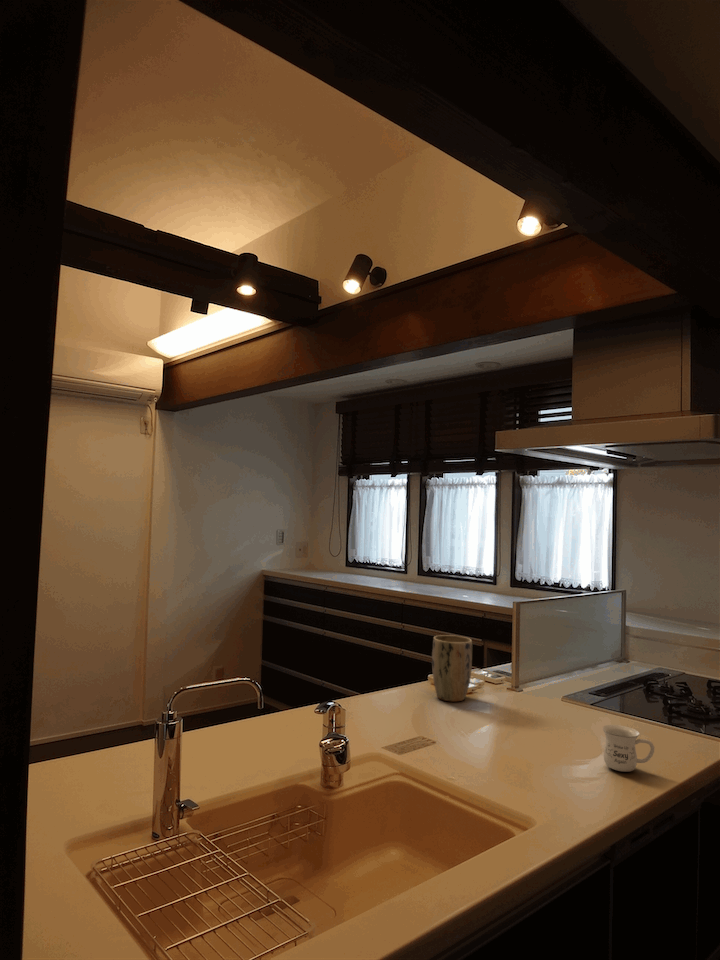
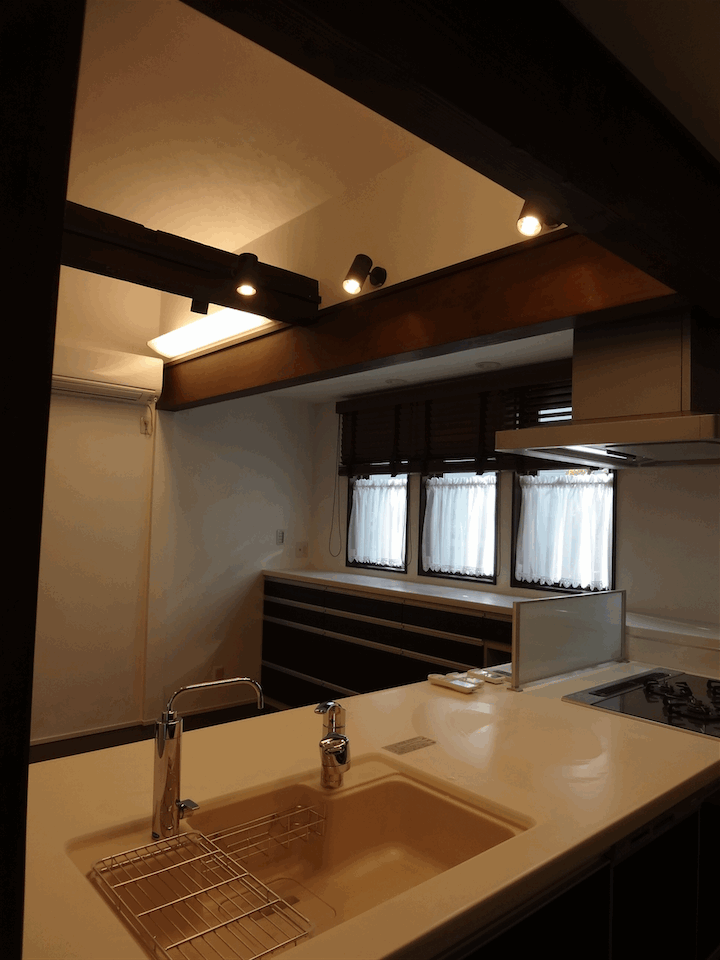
- plant pot (451, 668)
- mug (627, 750)
